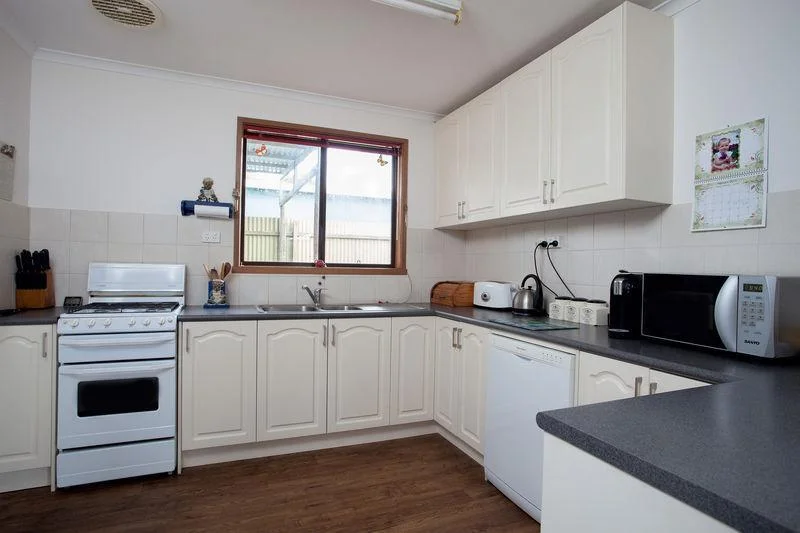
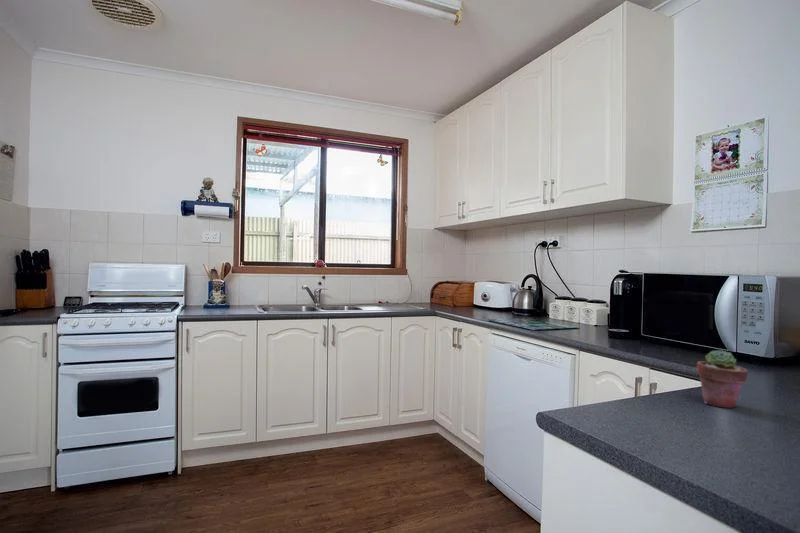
+ potted succulent (720, 376)
